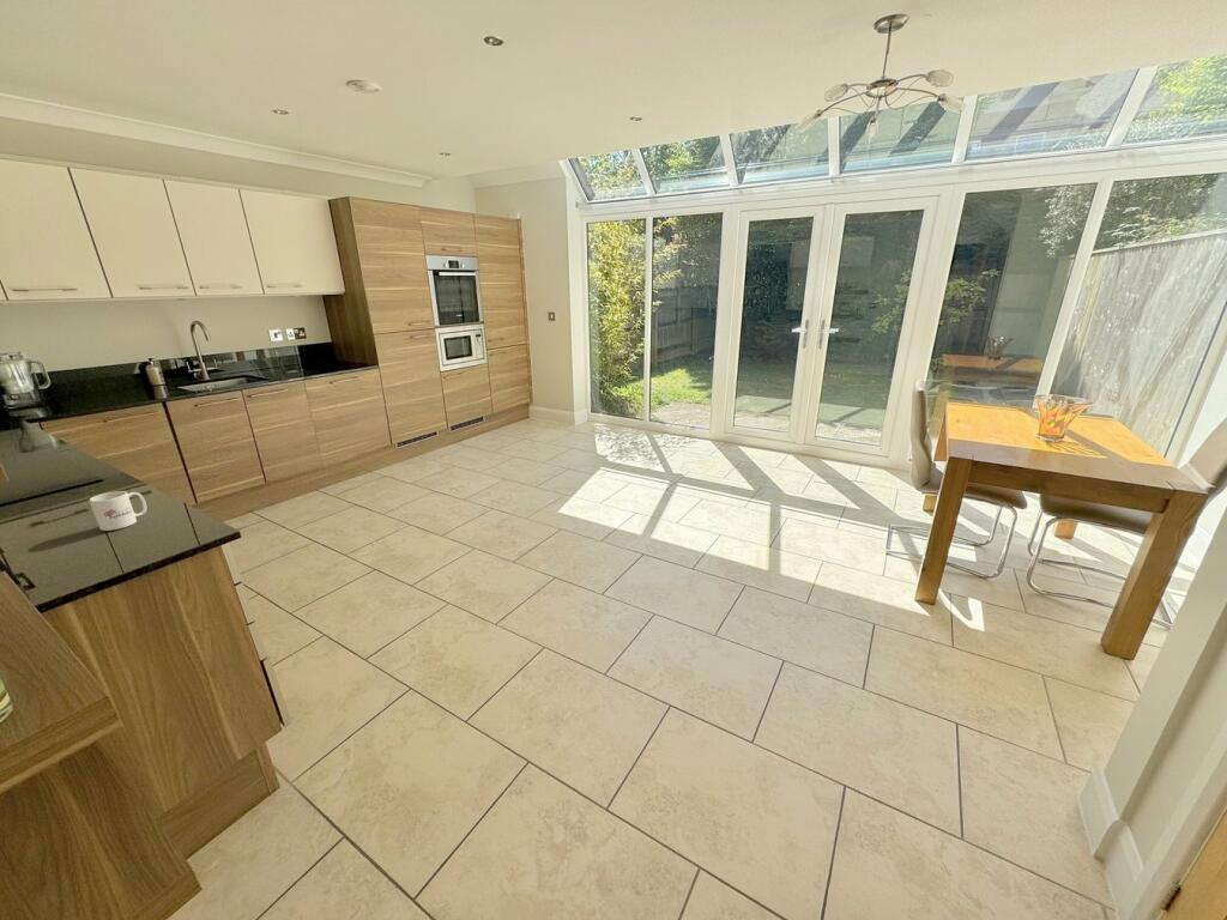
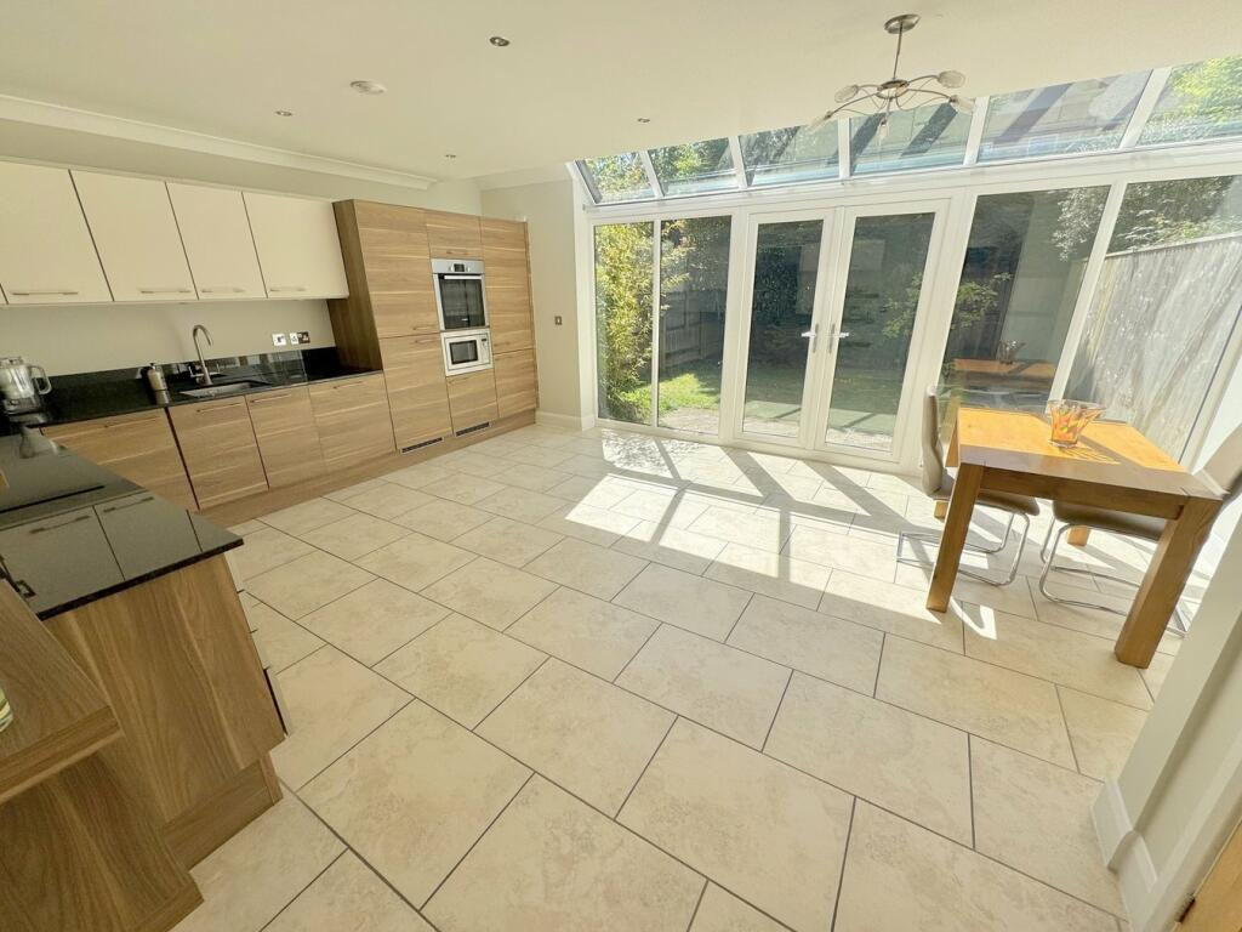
- mug (121, 508)
